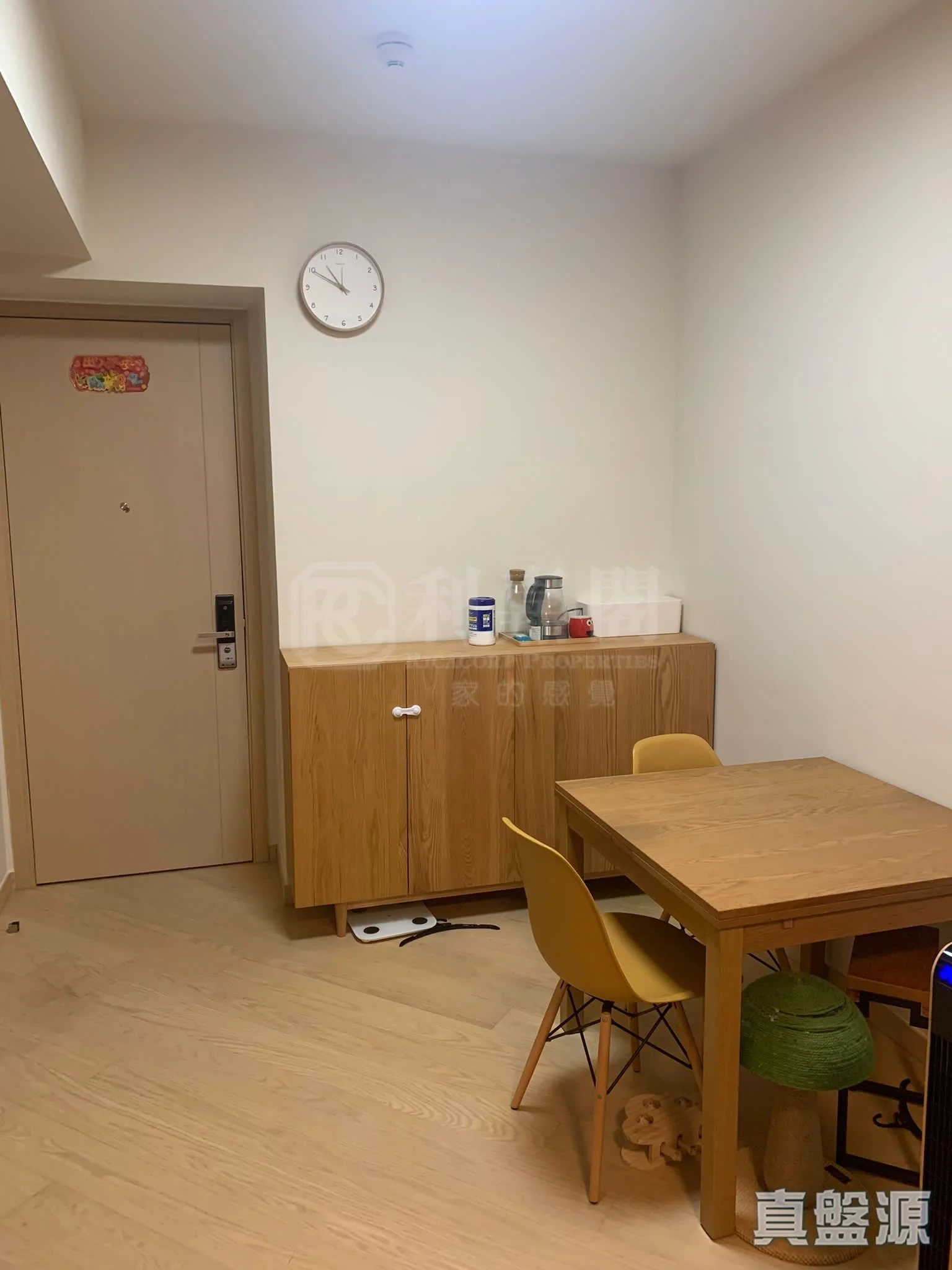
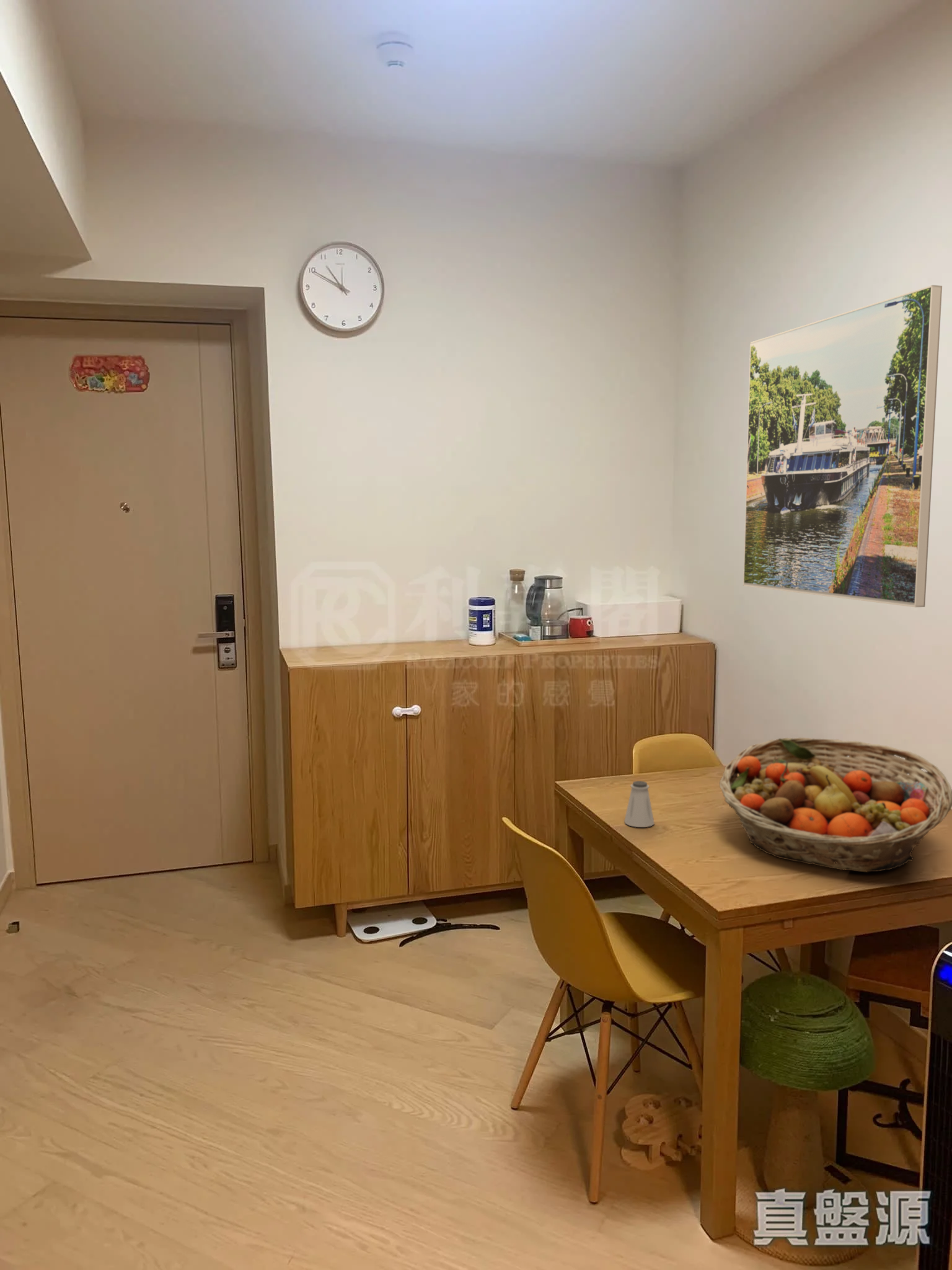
+ fruit basket (830, 801)
+ saltshaker (639, 802)
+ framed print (827, 459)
